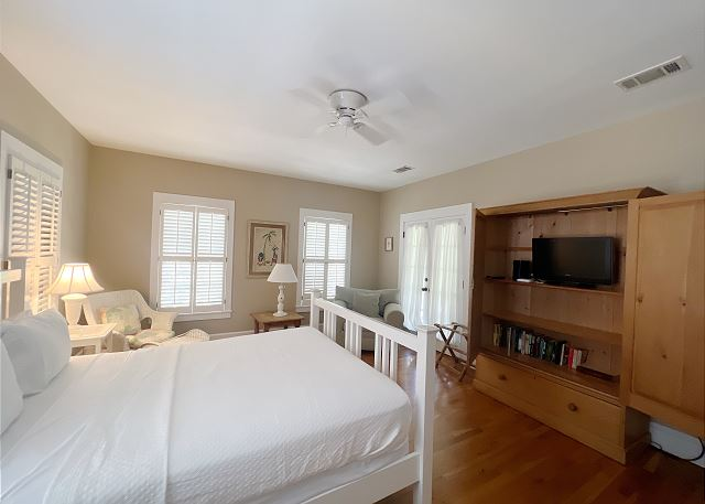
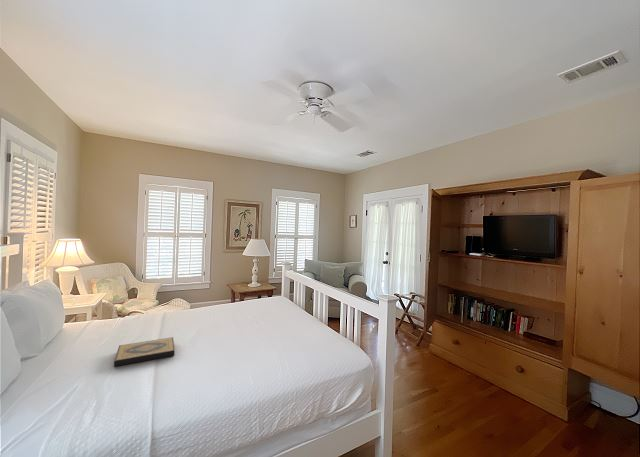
+ hardback book (146, 350)
